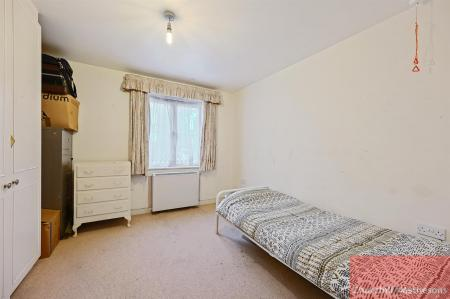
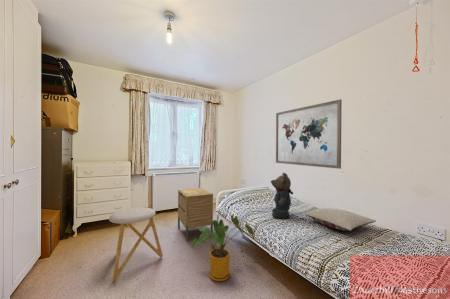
+ wall art (303, 136)
+ nightstand (194, 211)
+ pillow (339, 217)
+ teddy bear (282, 194)
+ house plant (220, 246)
+ stool (136, 242)
